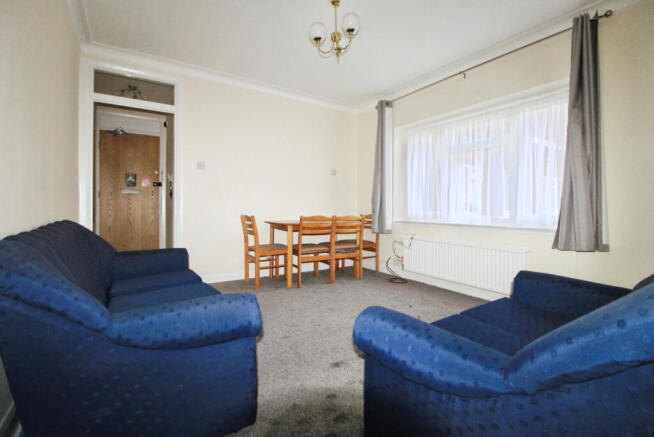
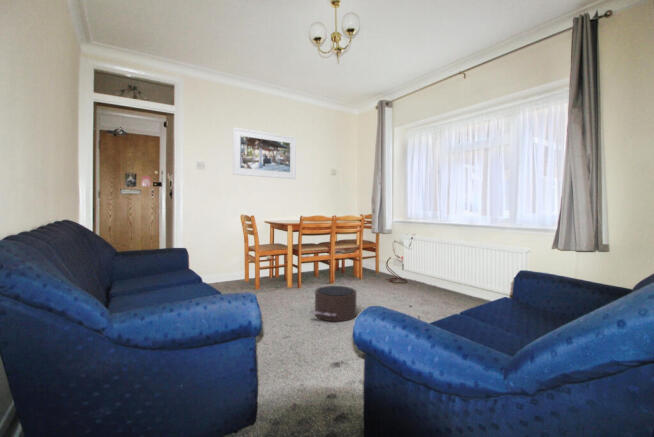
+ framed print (266, 155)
+ pouf (332, 301)
